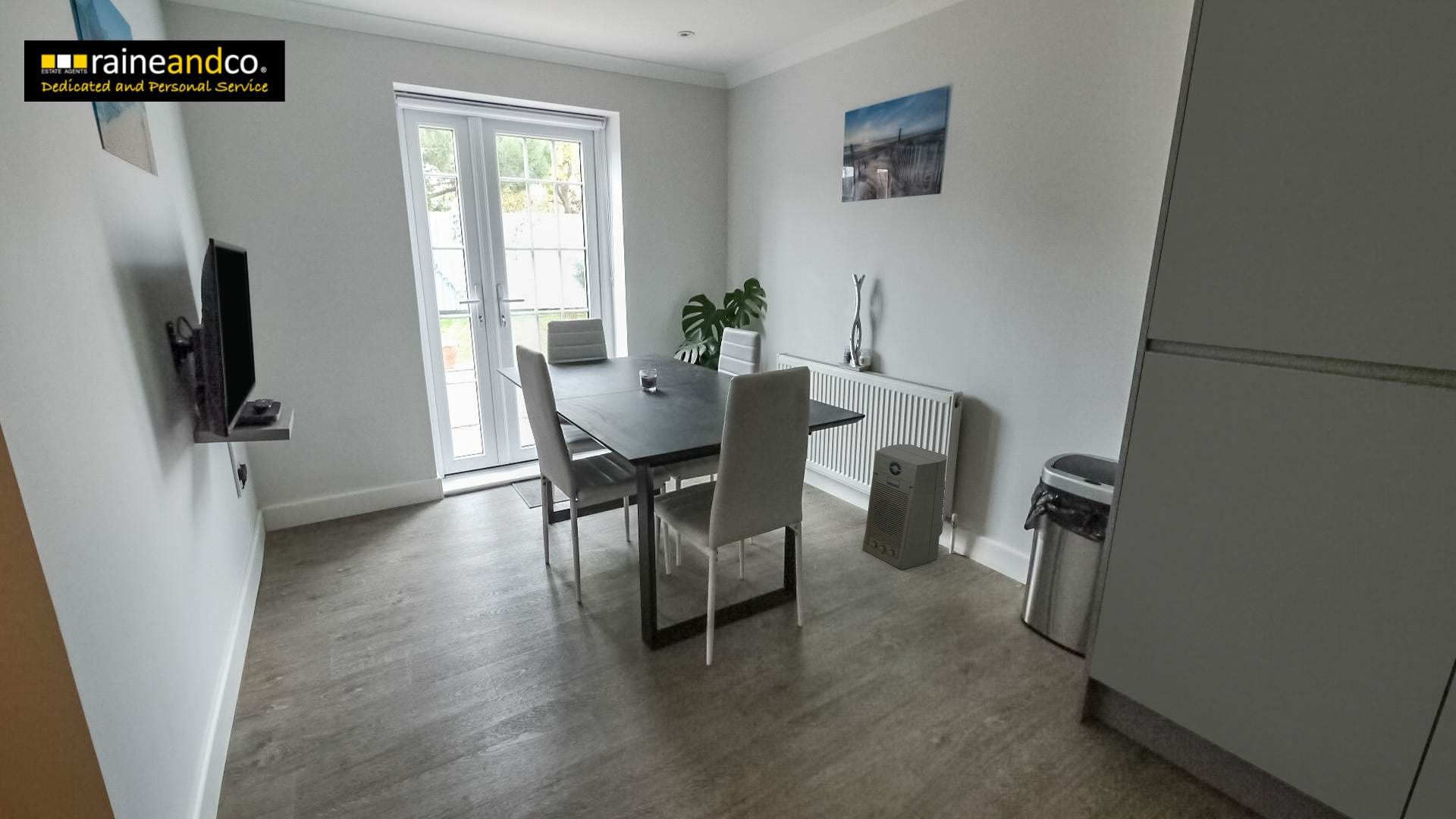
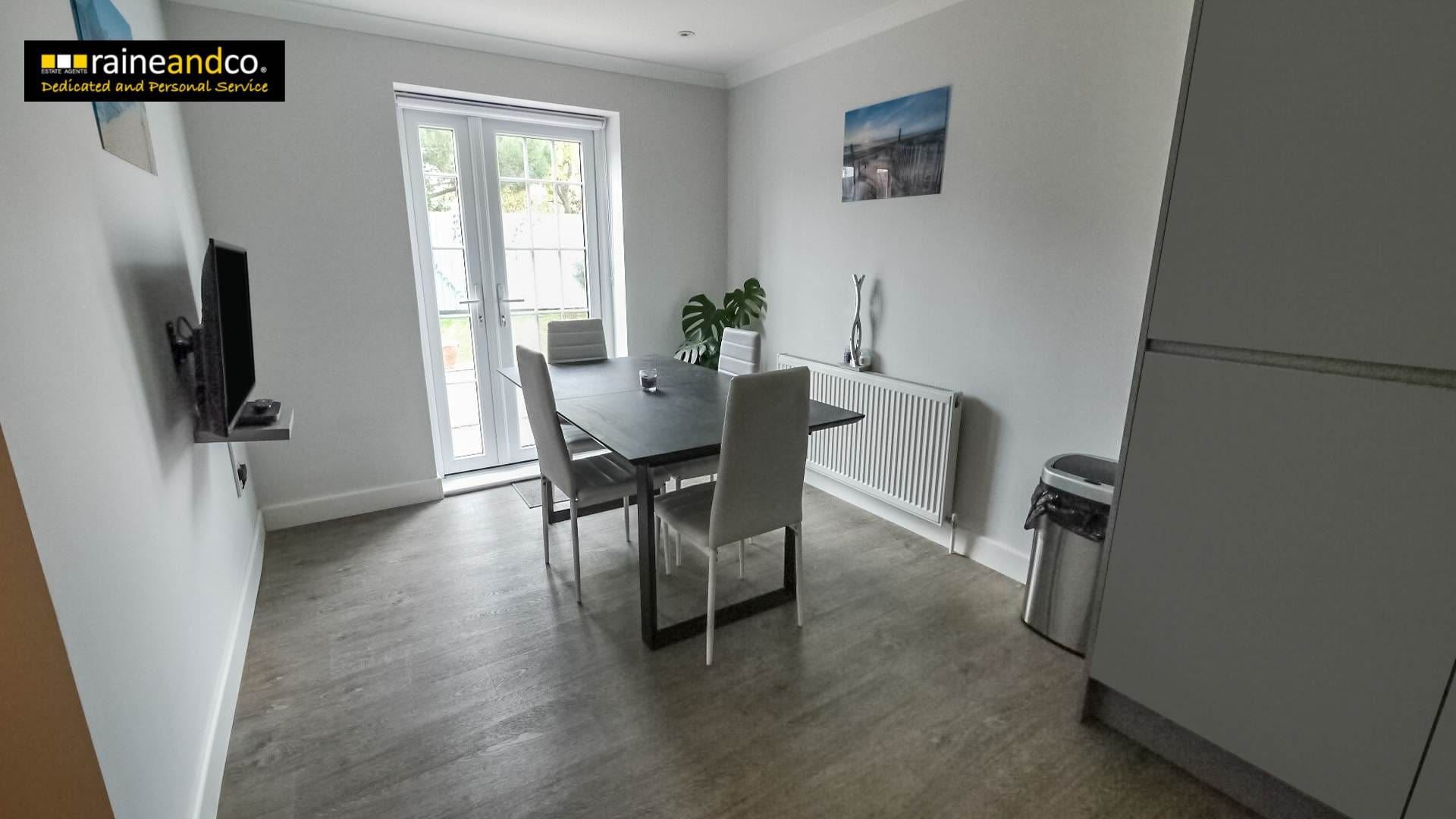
- fan (910, 502)
